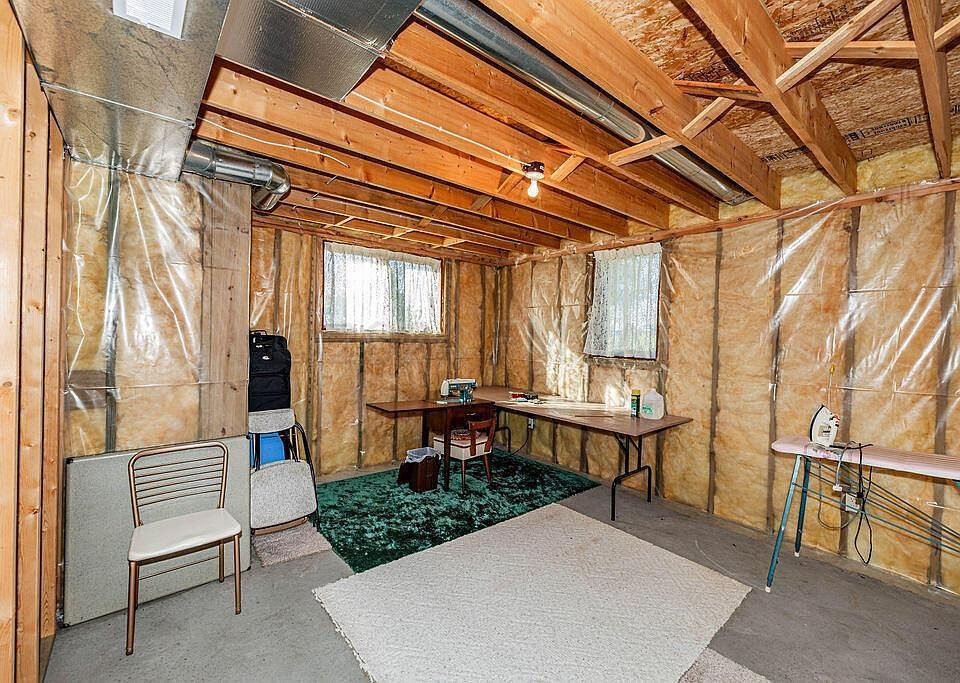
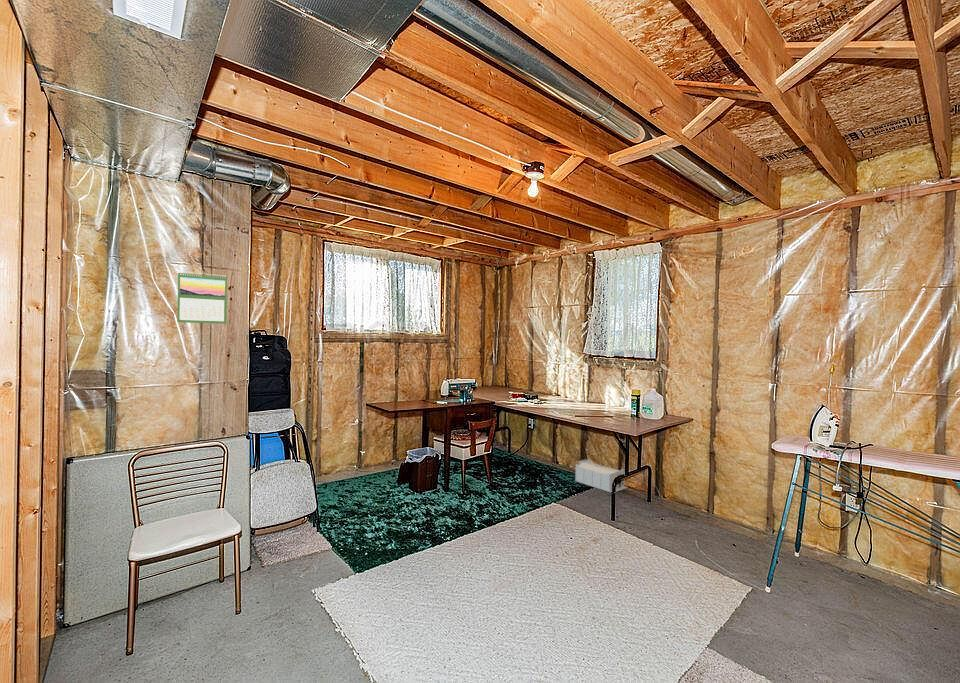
+ calendar (202, 297)
+ storage bin (595, 474)
